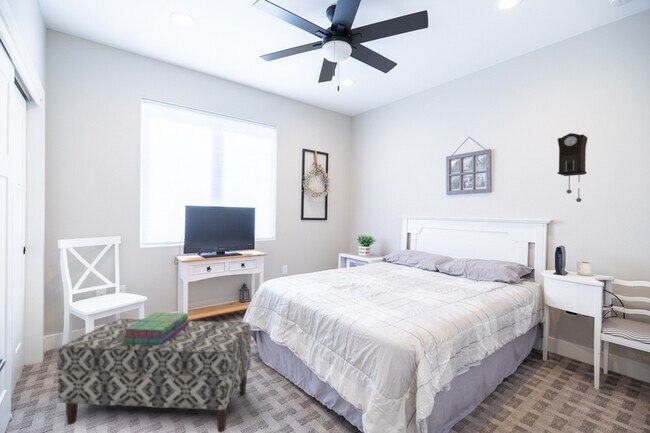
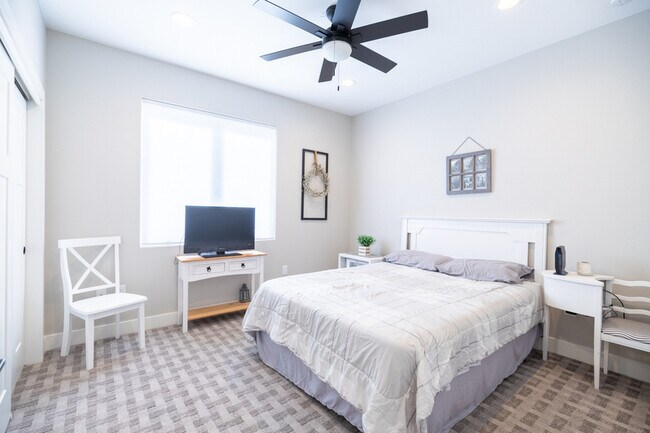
- bench (164, 369)
- stack of books (158, 326)
- pendulum clock (572, 168)
